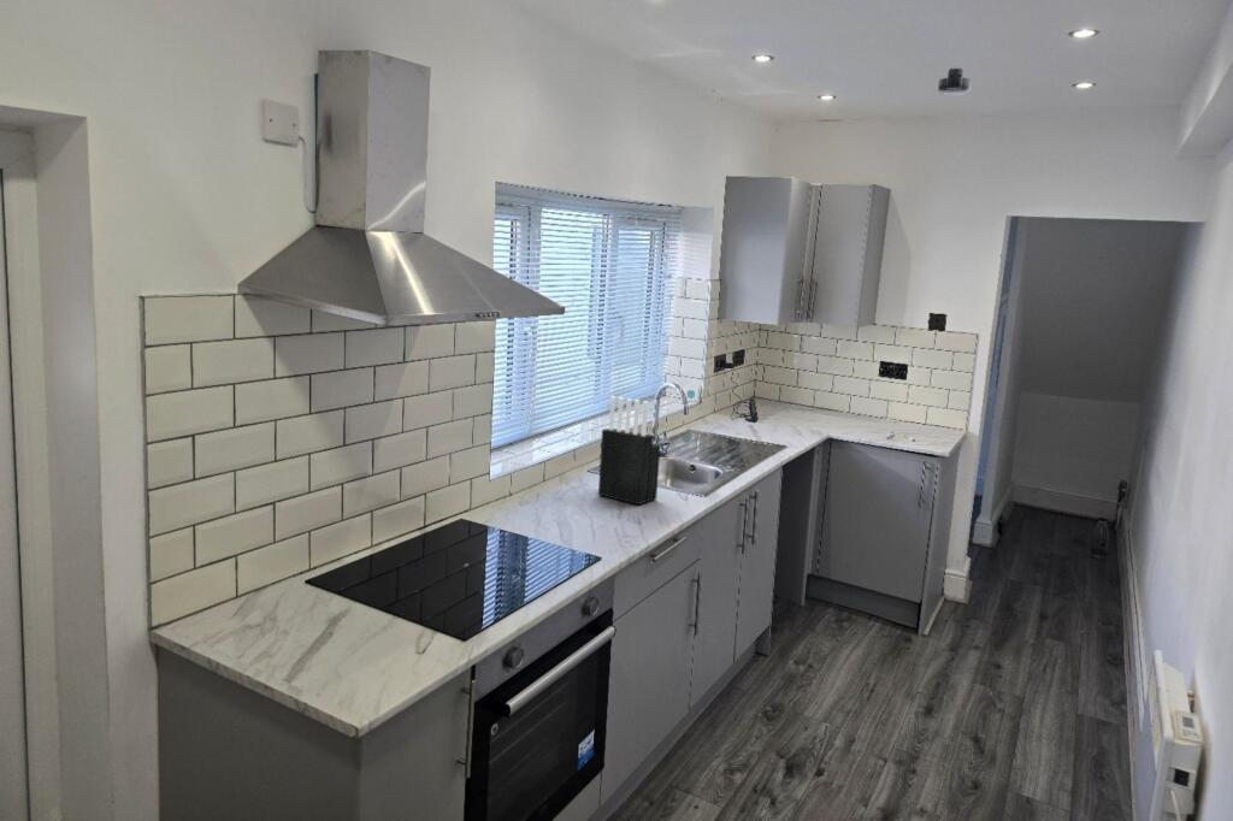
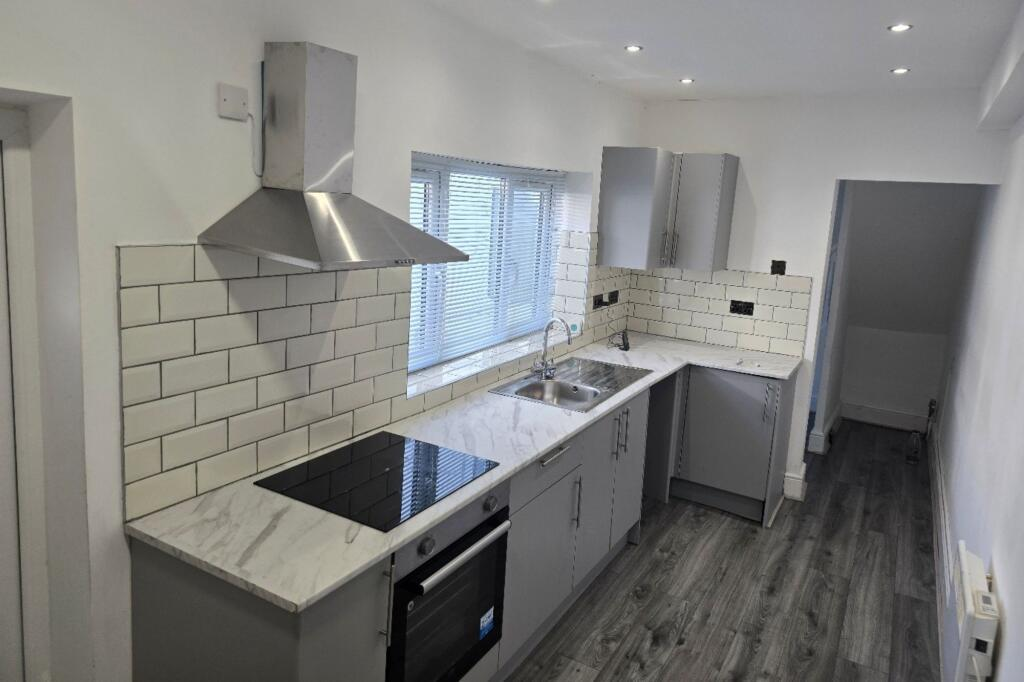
- knife block (632, 448)
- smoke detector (954, 79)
